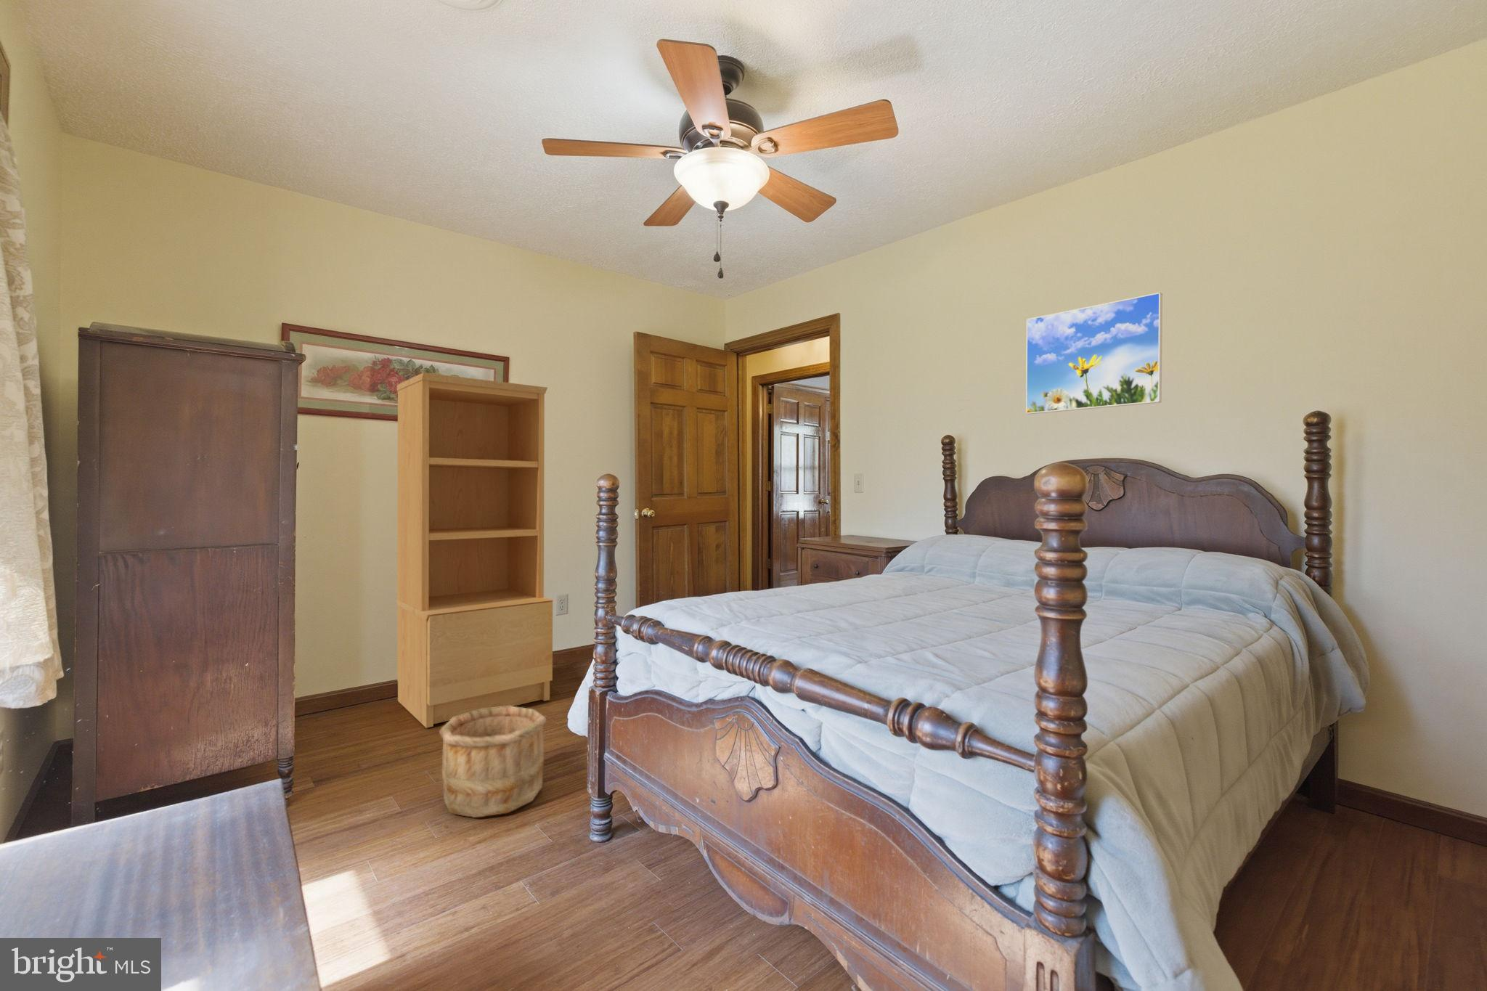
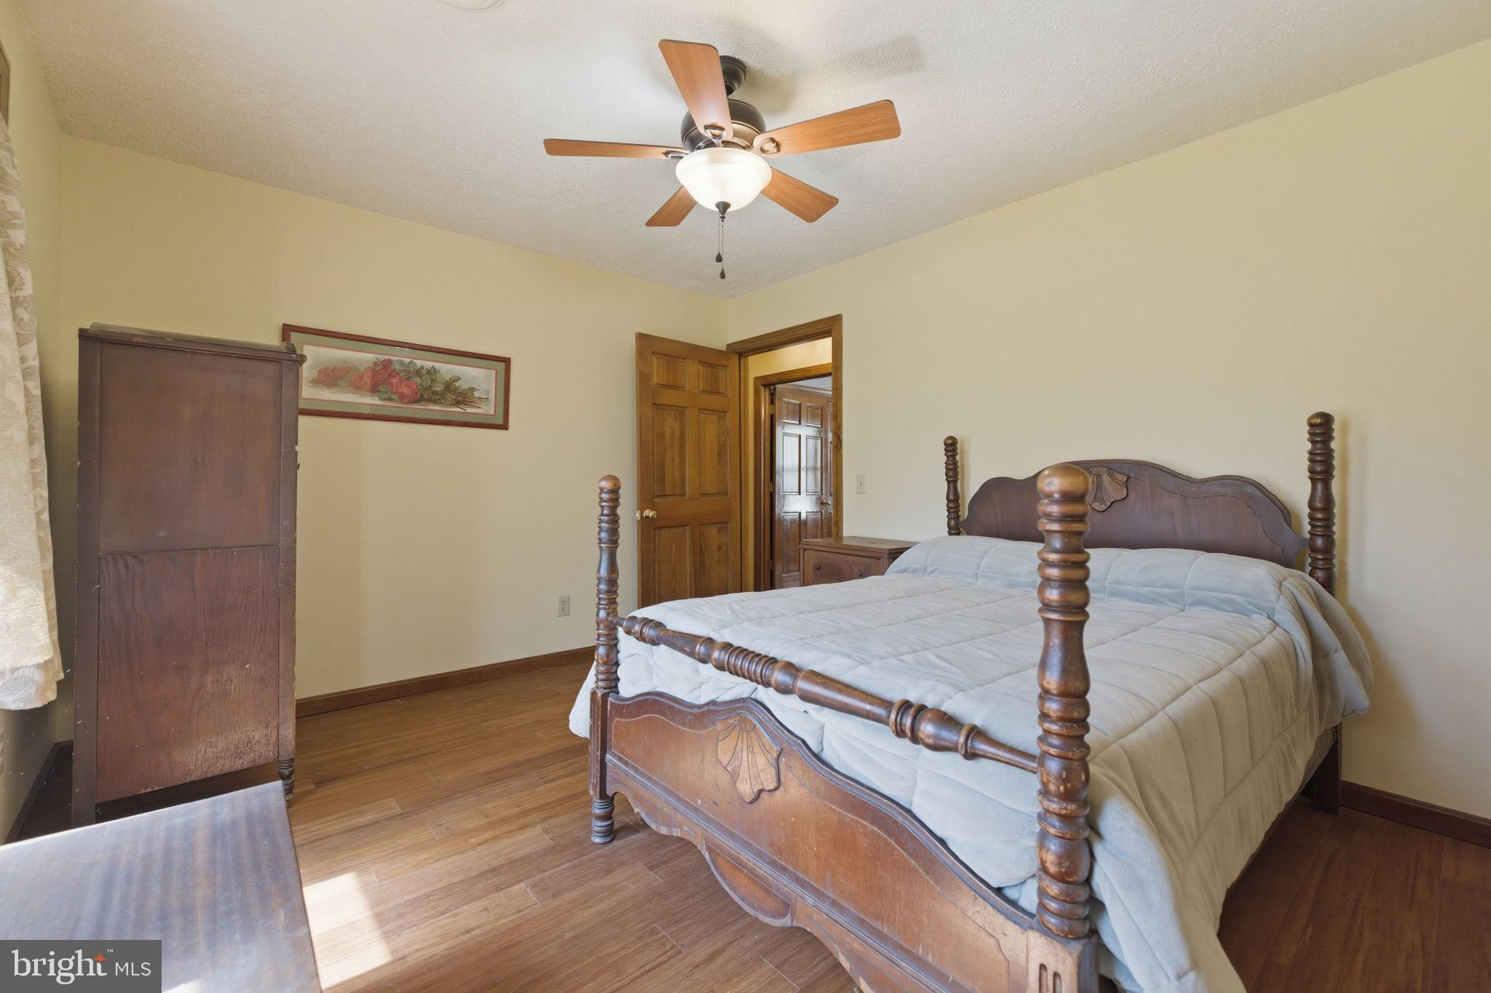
- wooden bucket (494, 759)
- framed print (1089, 358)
- bookcase (475, 543)
